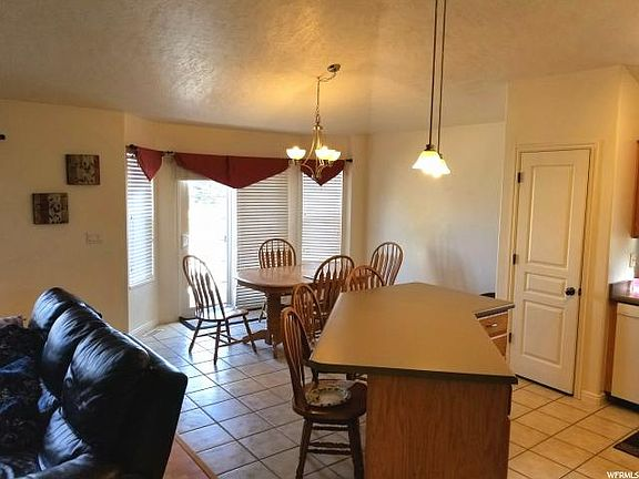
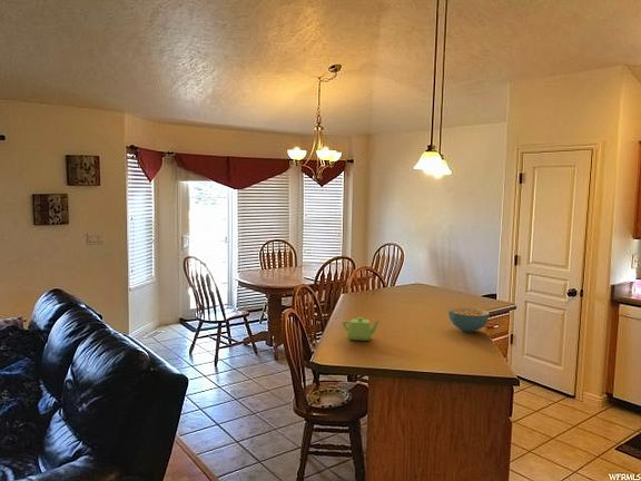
+ teapot (361, 327)
+ cereal bowl (467, 321)
